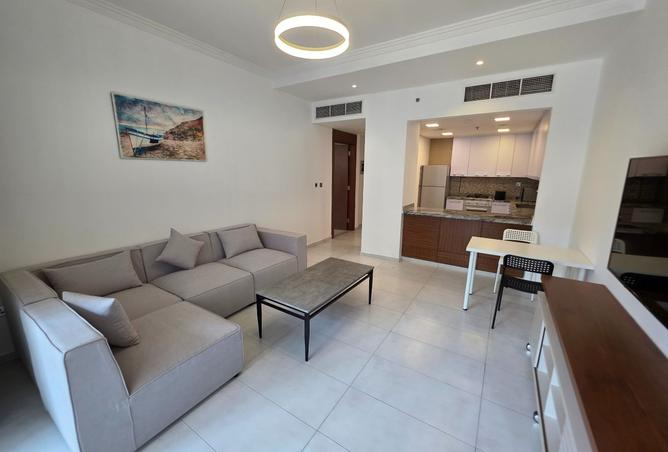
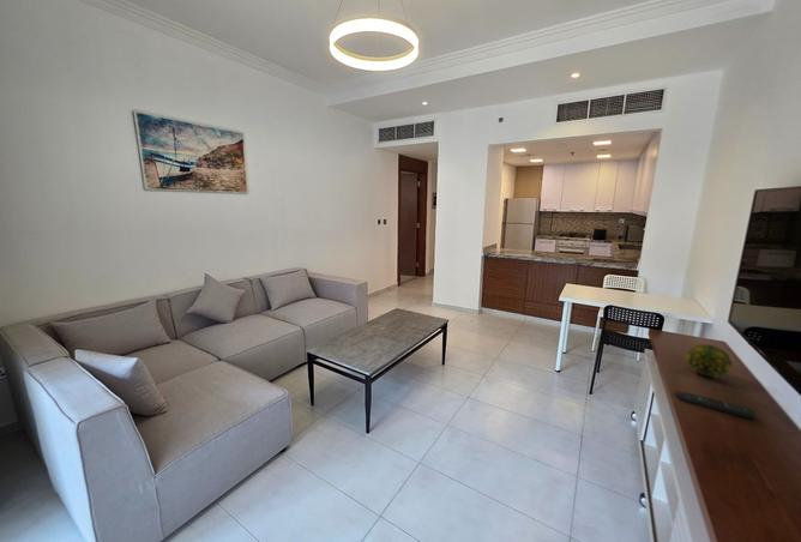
+ decorative ball (707, 360)
+ remote control (712, 403)
